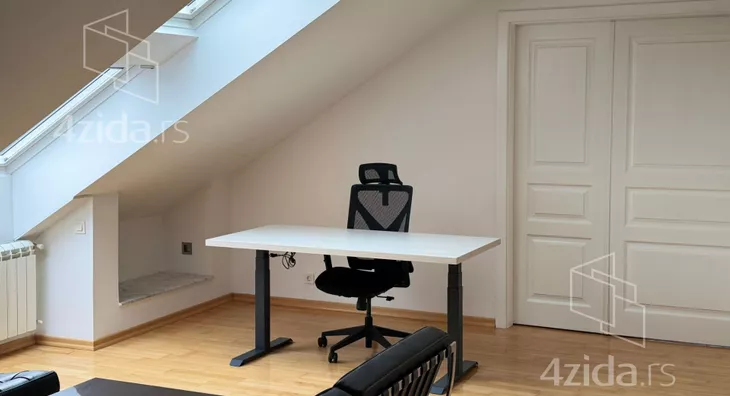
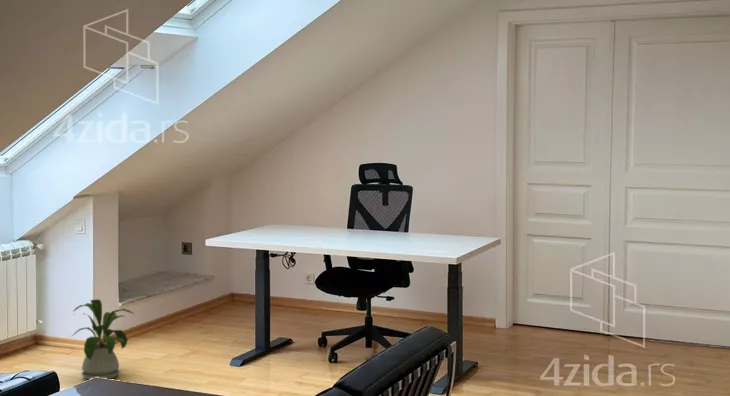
+ house plant (107, 334)
